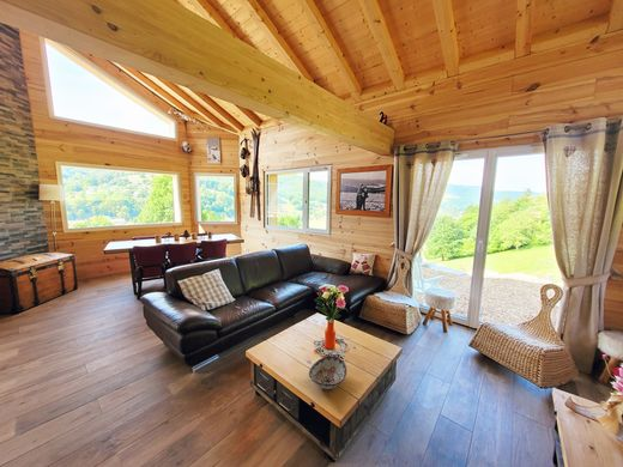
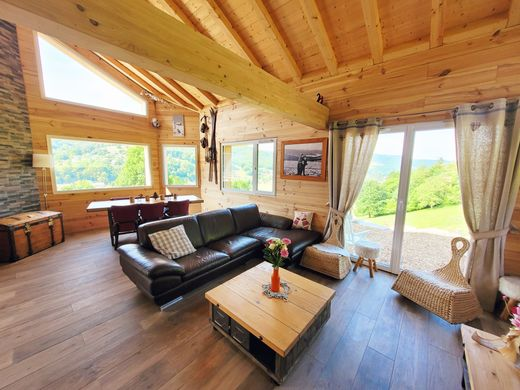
- decorative bowl (327, 375)
